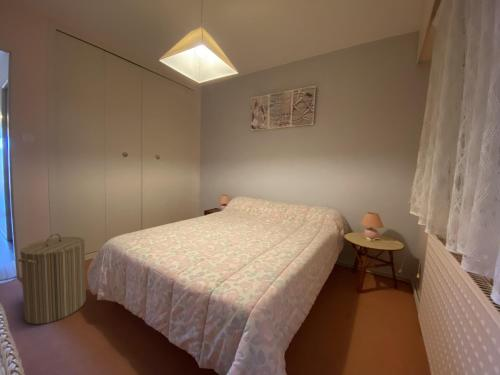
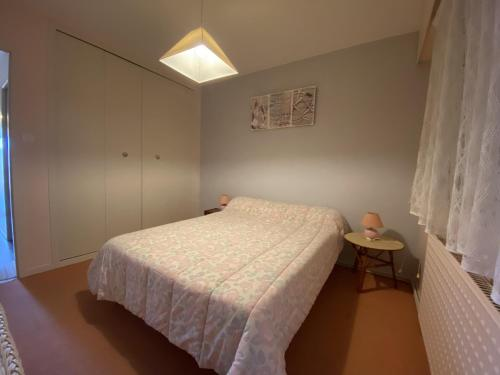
- laundry hamper (56, 271)
